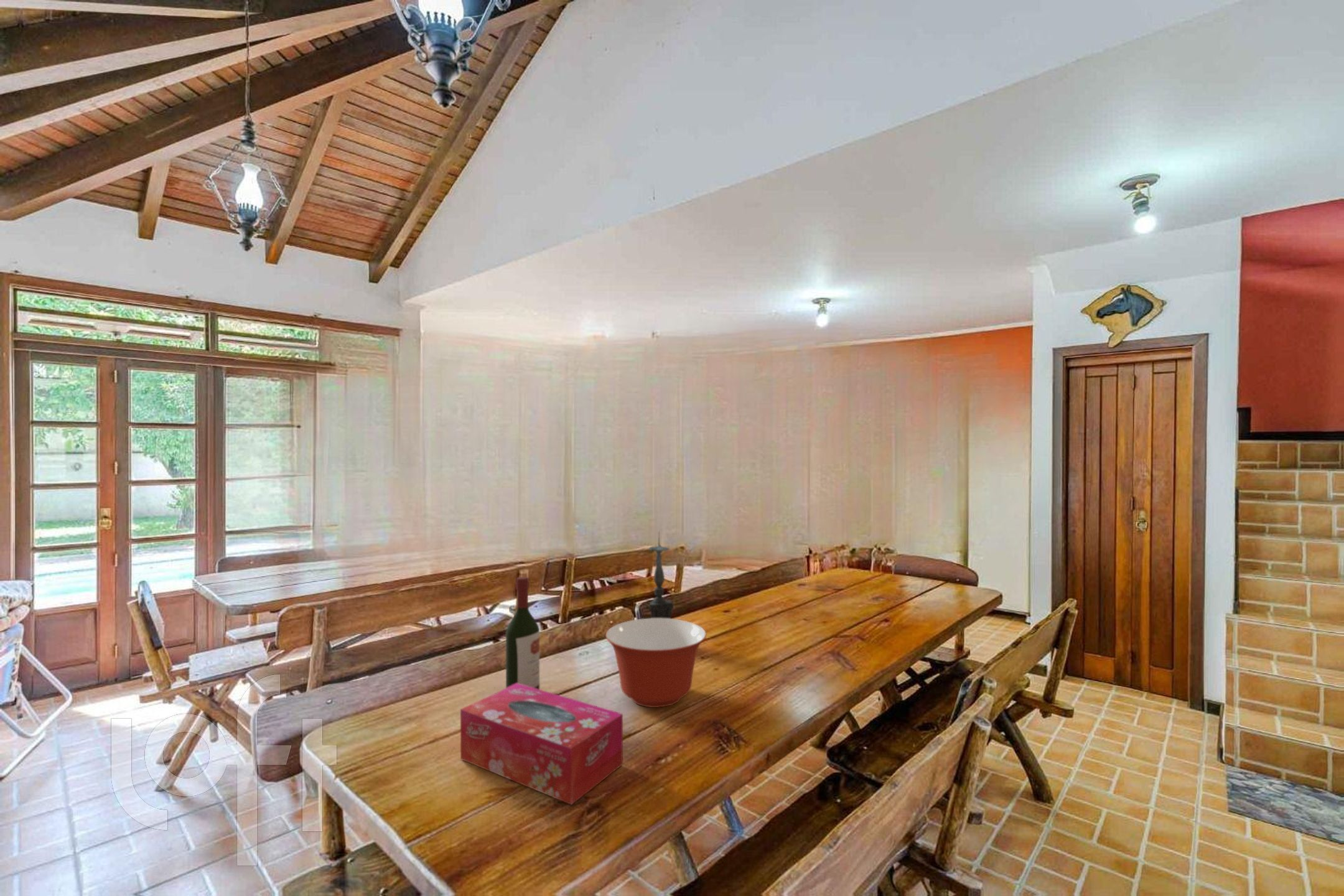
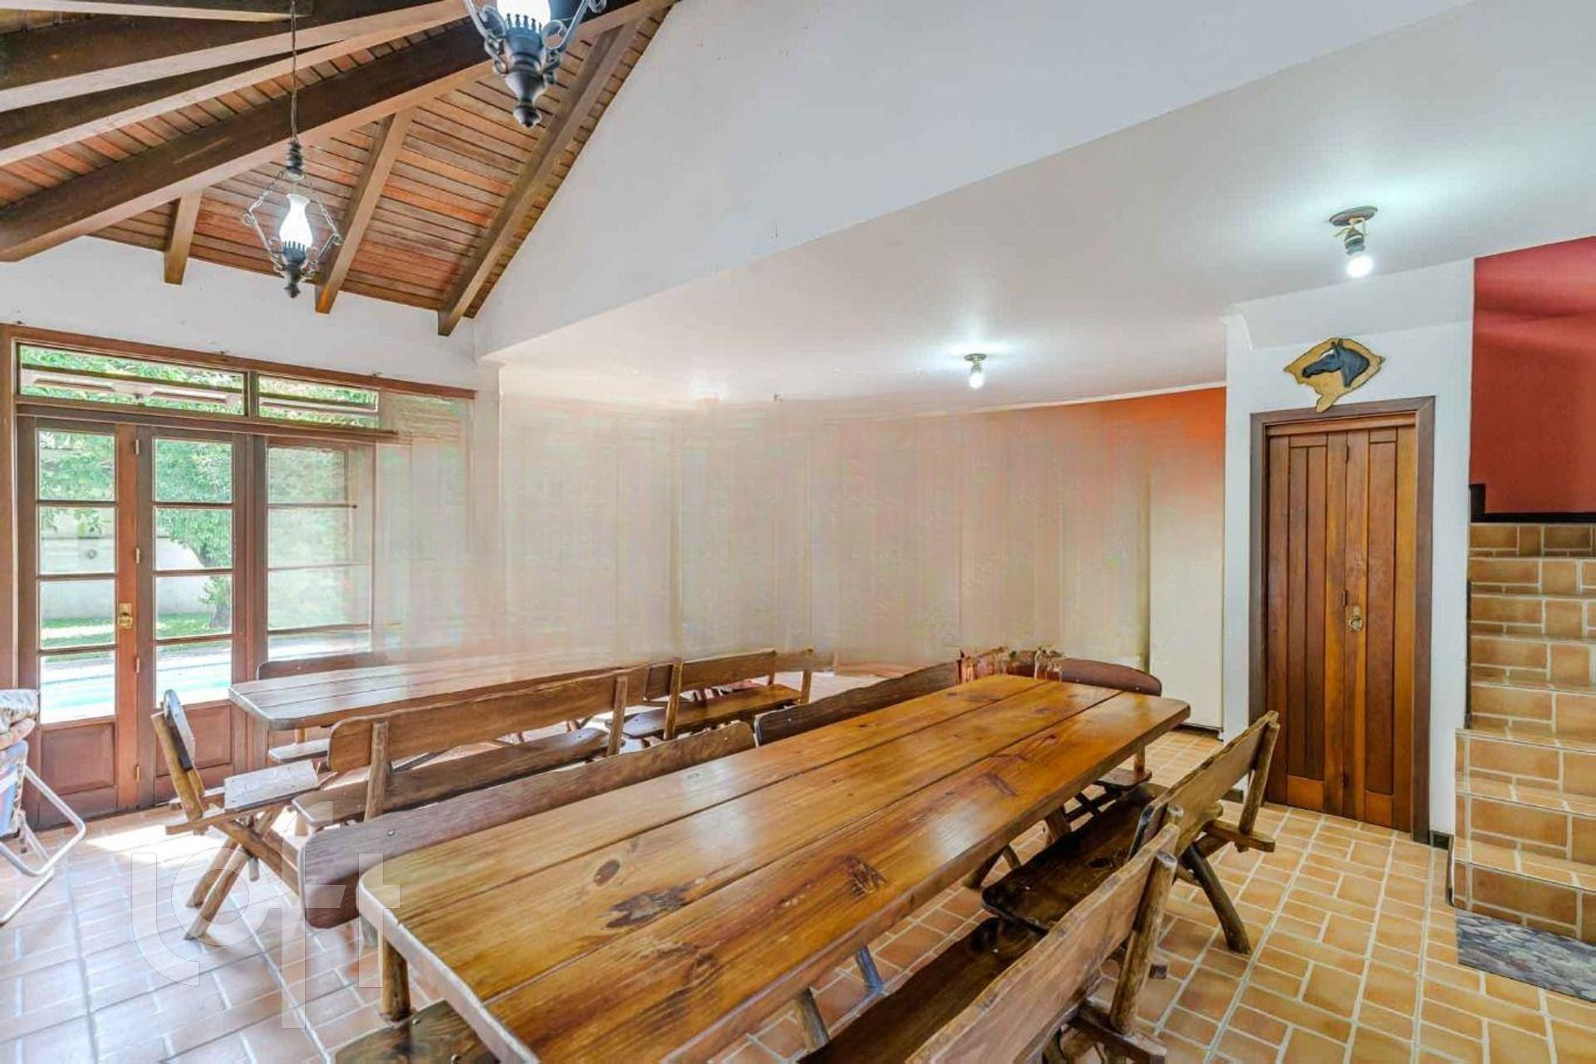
- mixing bowl (656, 664)
- tissue box (541, 736)
- wine bottle (523, 638)
- candle holder (659, 588)
